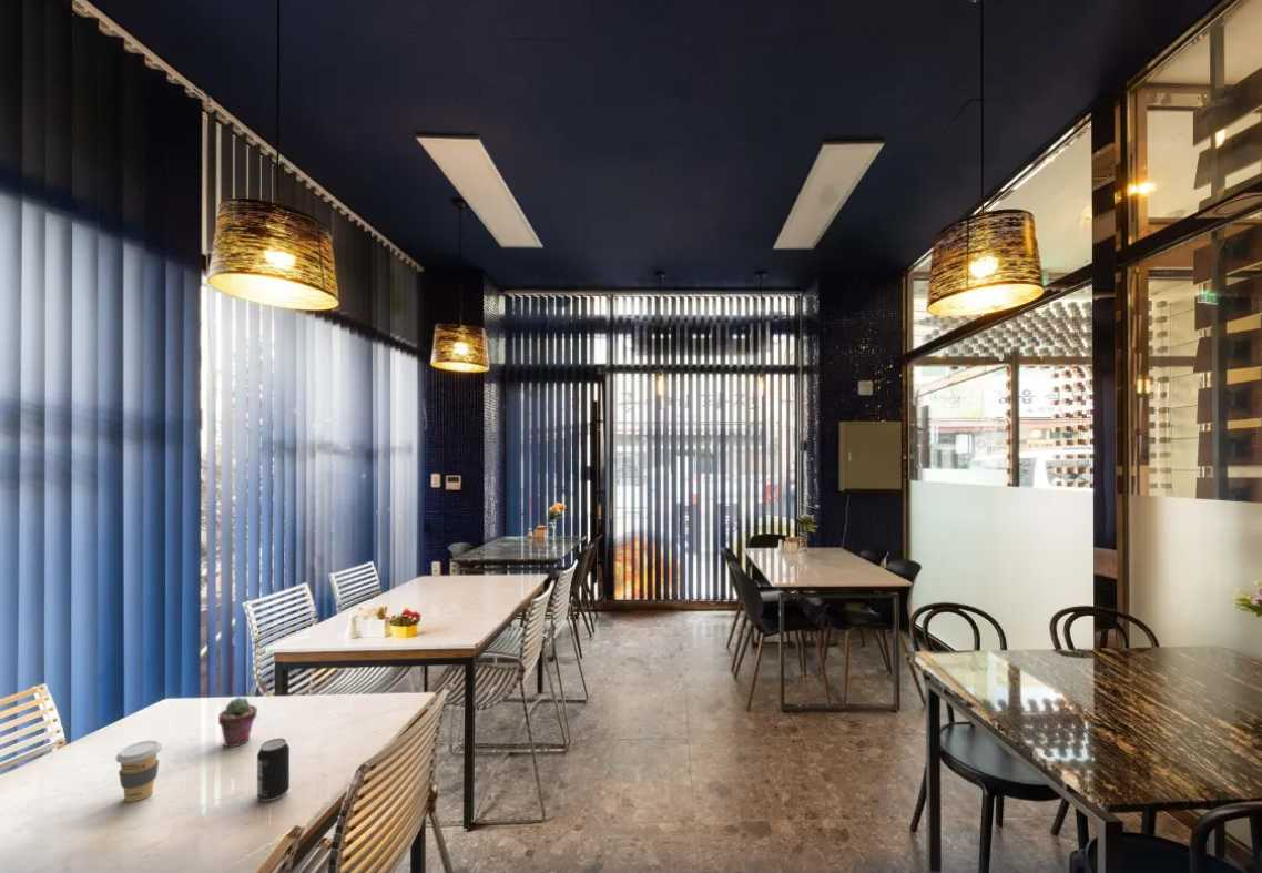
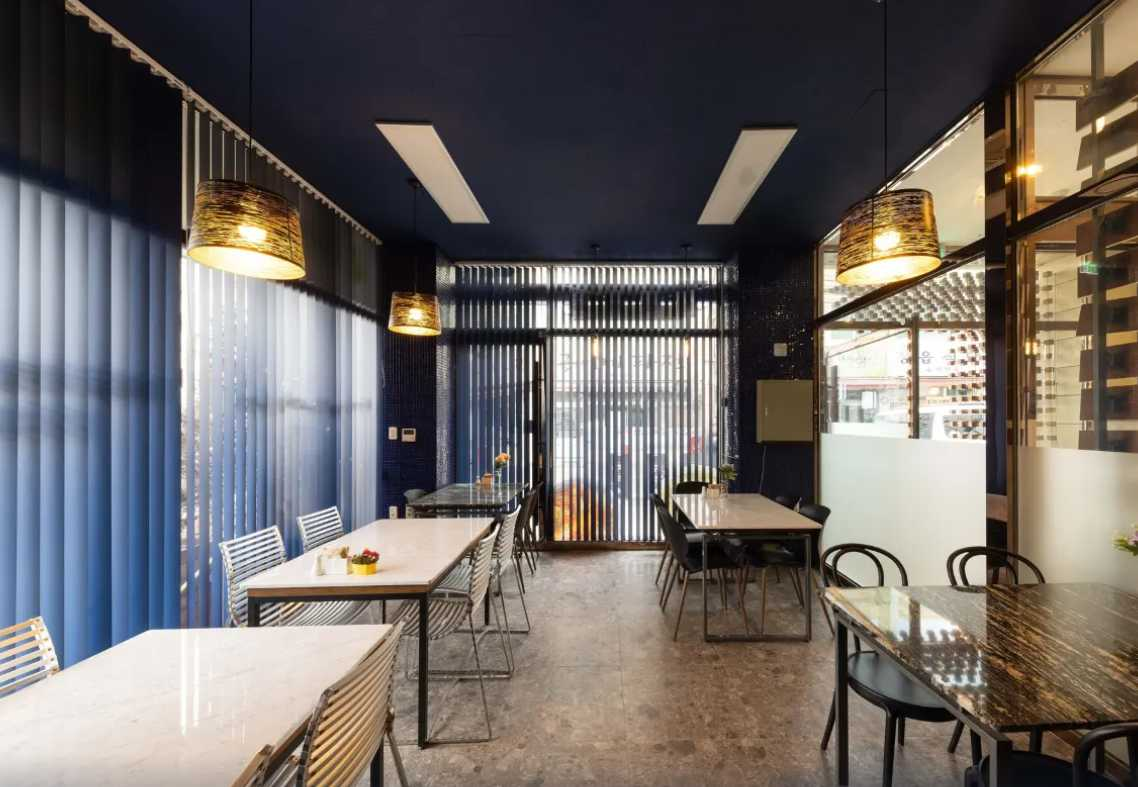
- beverage can (273, 769)
- coffee cup (139, 771)
- potted succulent (237, 720)
